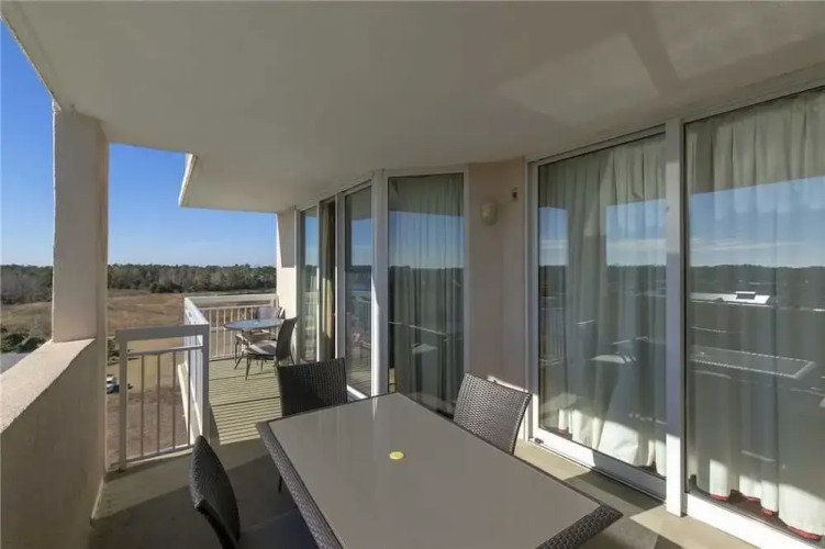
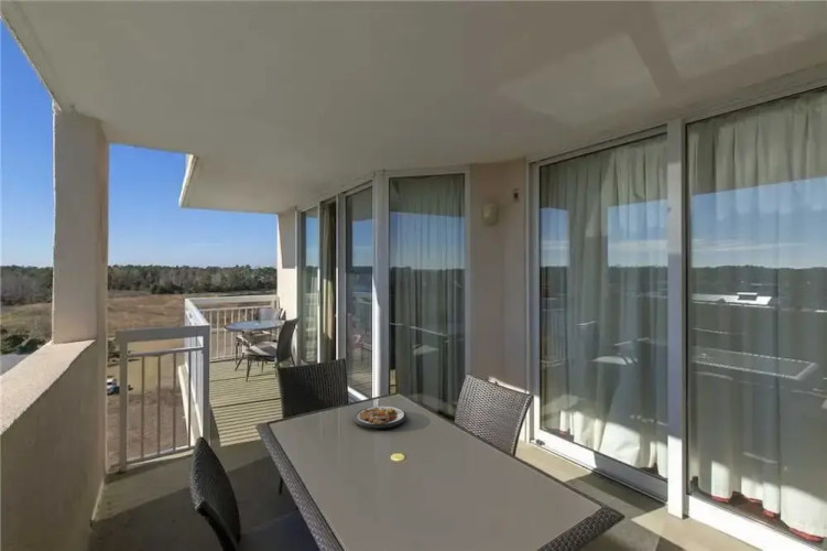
+ plate (380, 414)
